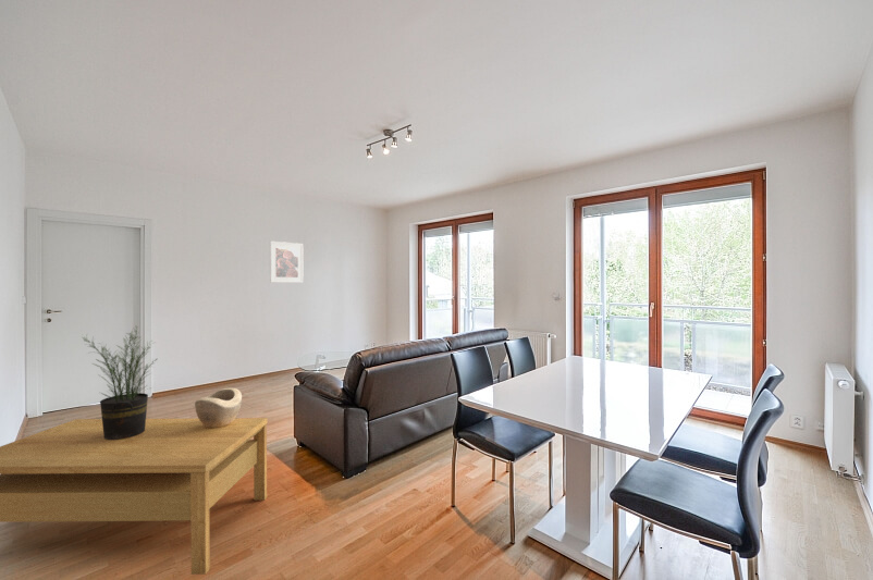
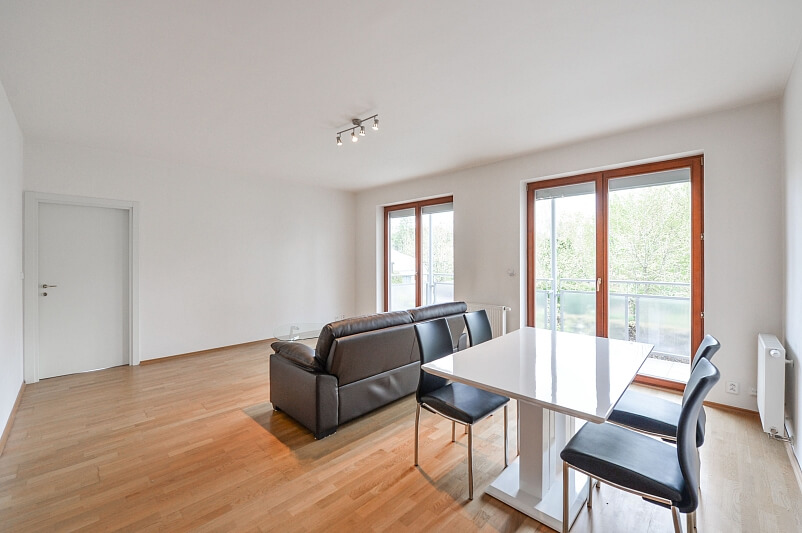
- decorative bowl (219, 407)
- coffee table (131, 484)
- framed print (286, 262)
- potted plant (120, 380)
